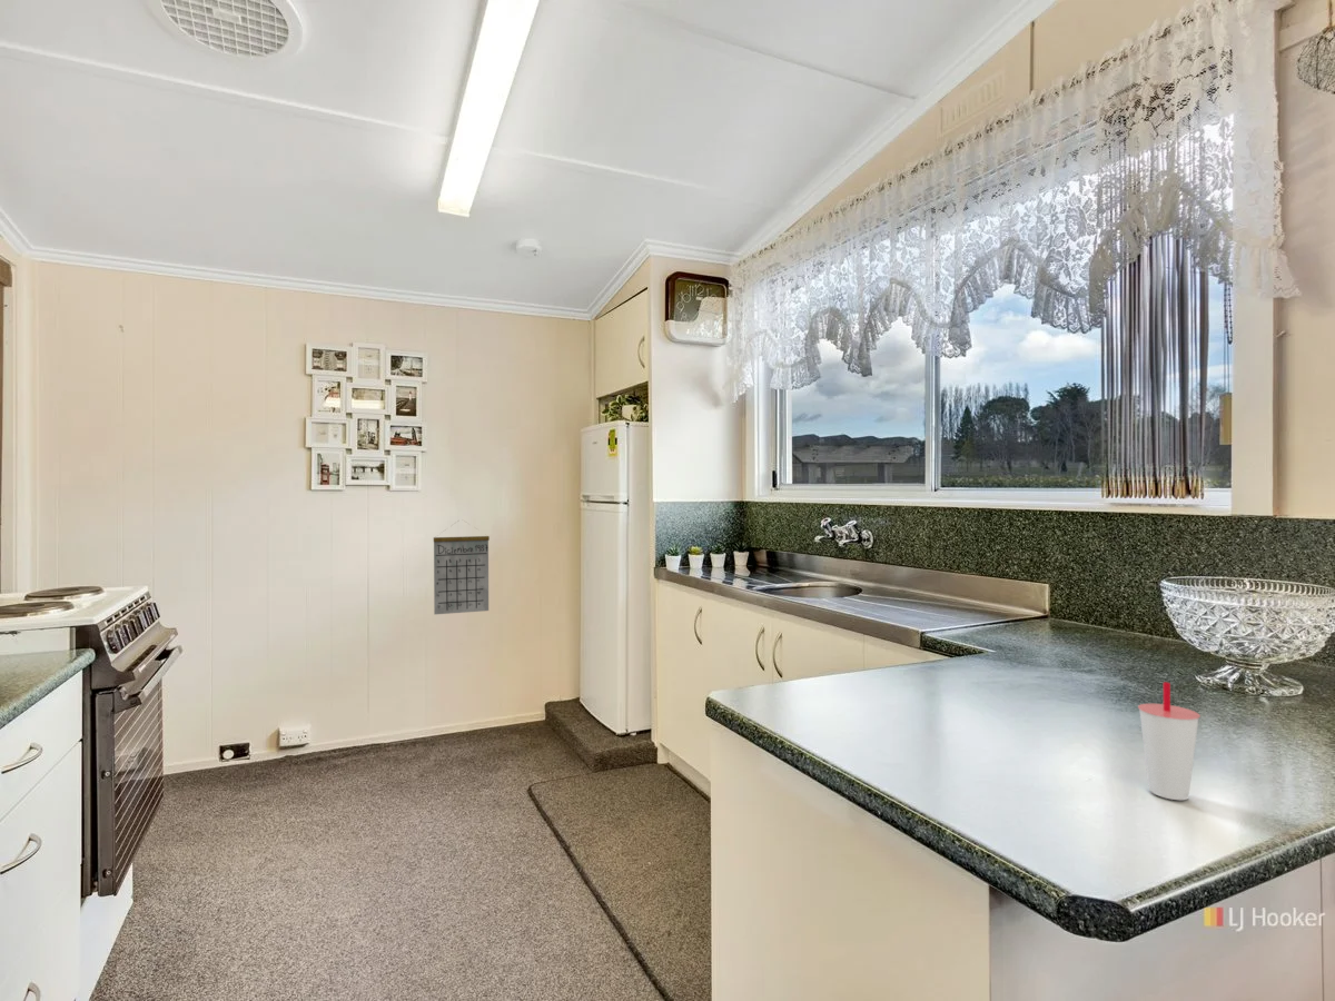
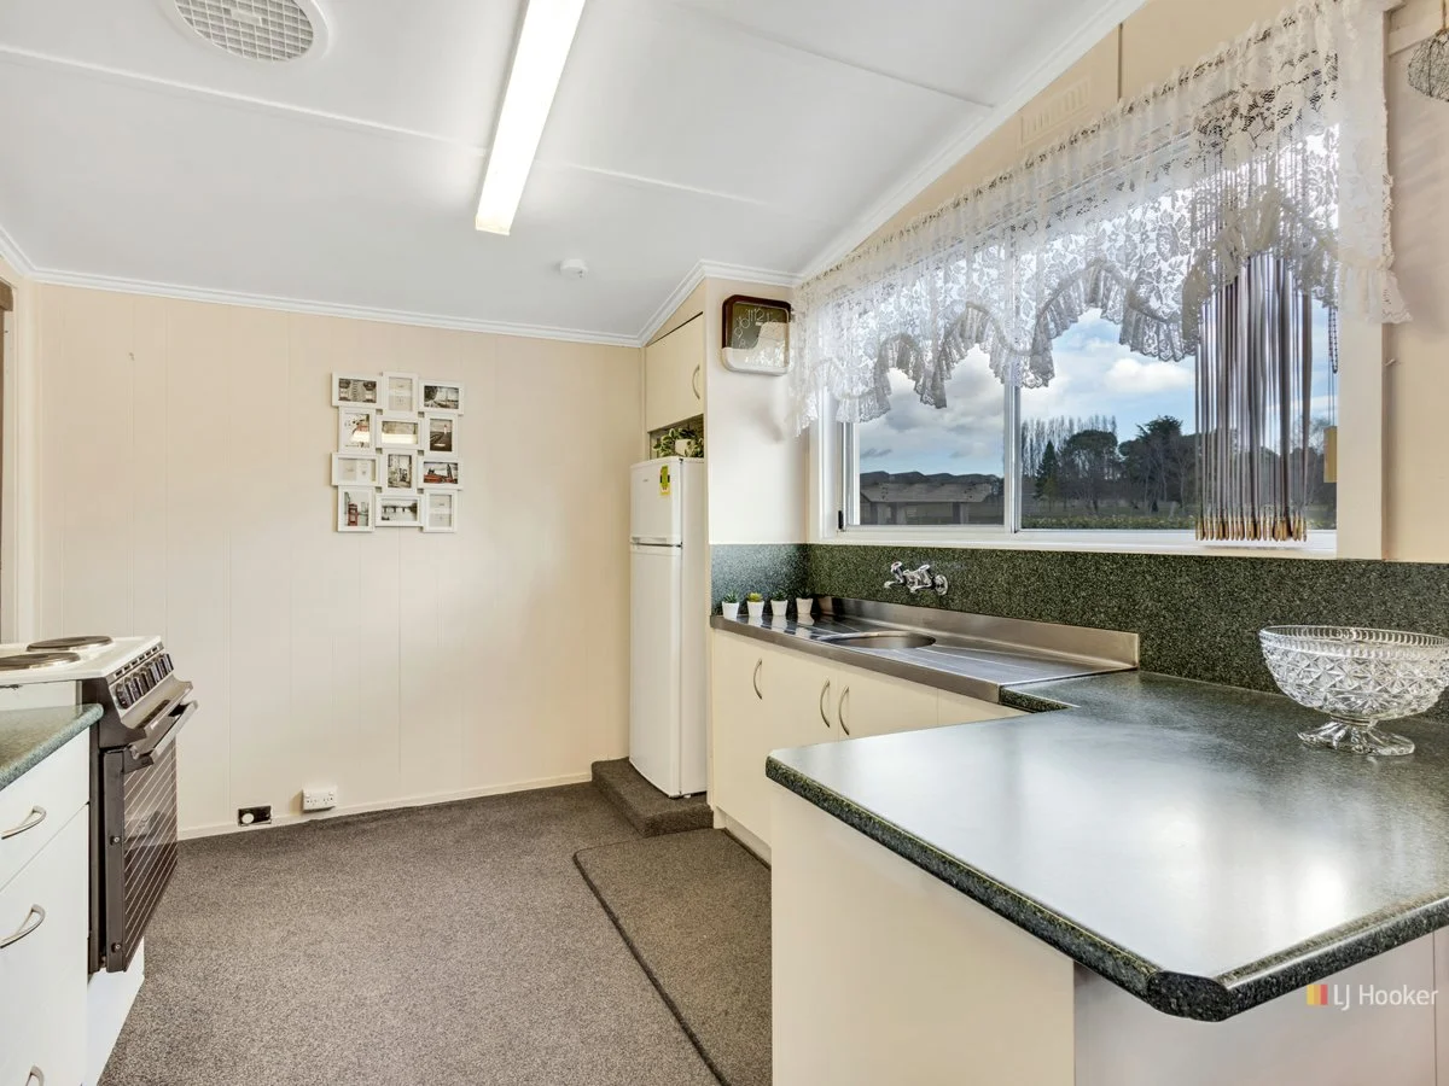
- cup (1168, 737)
- calendar (462, 565)
